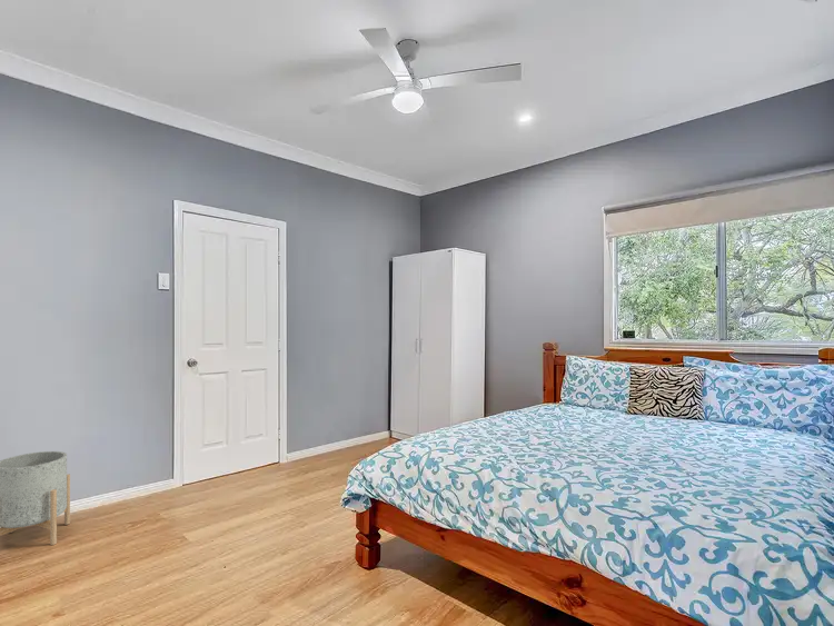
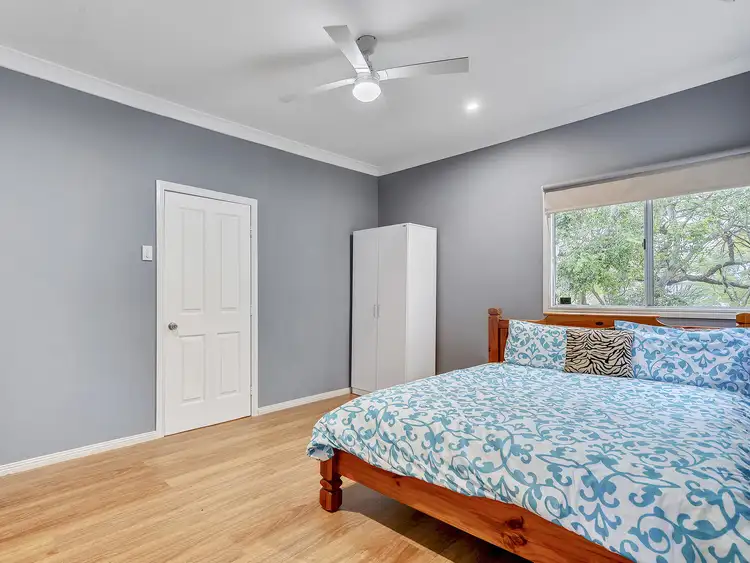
- planter (31, 498)
